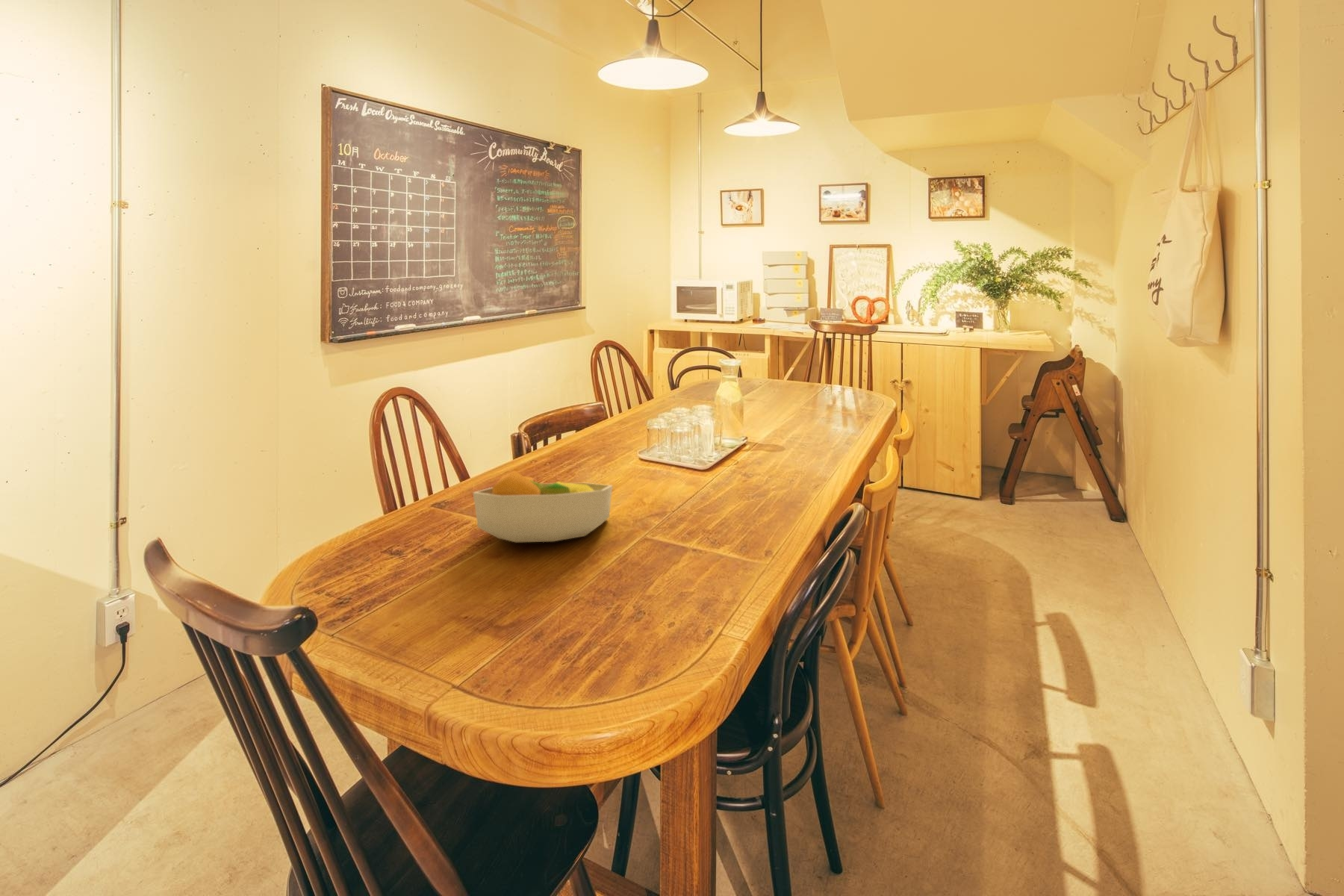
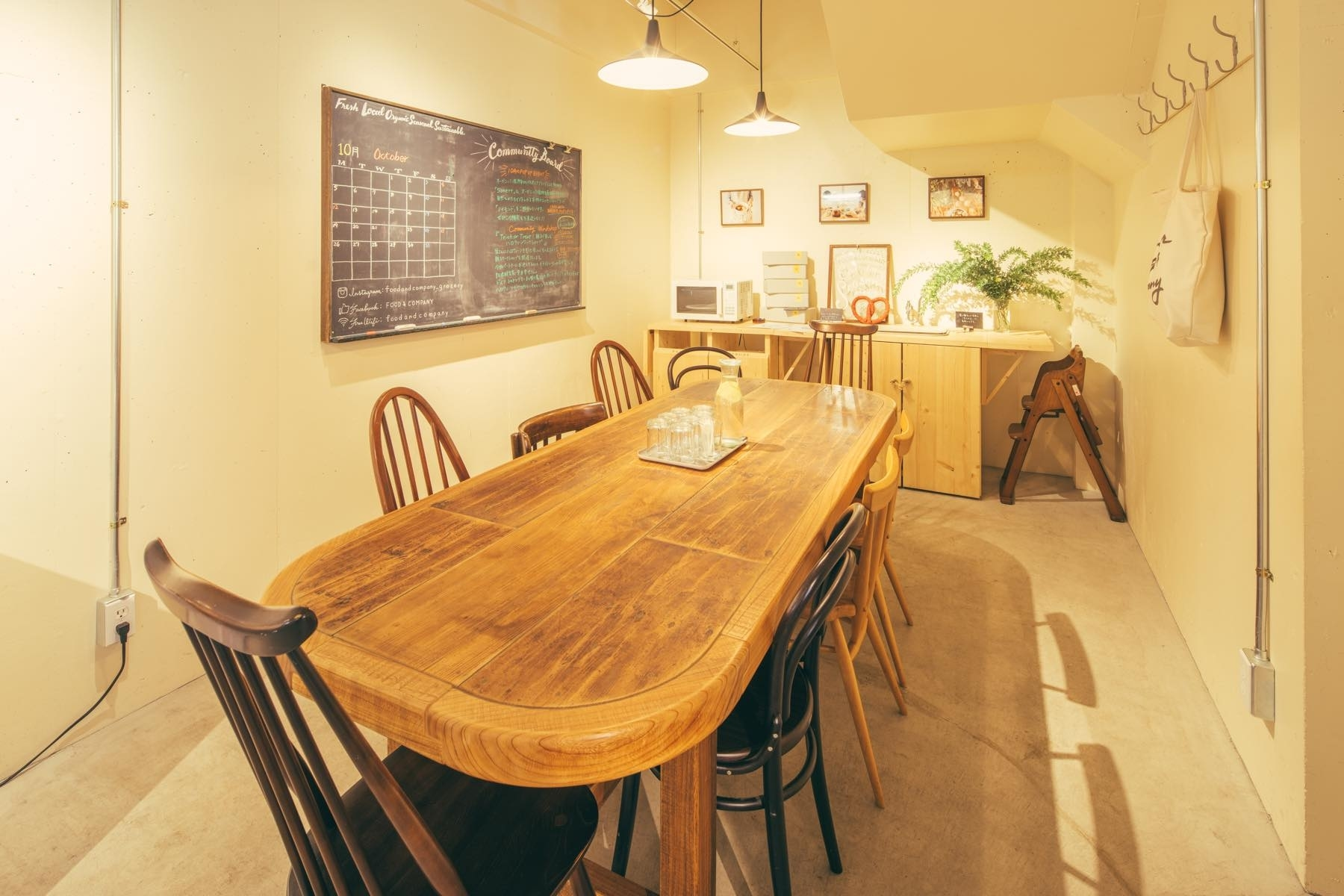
- fruit bowl (547, 500)
